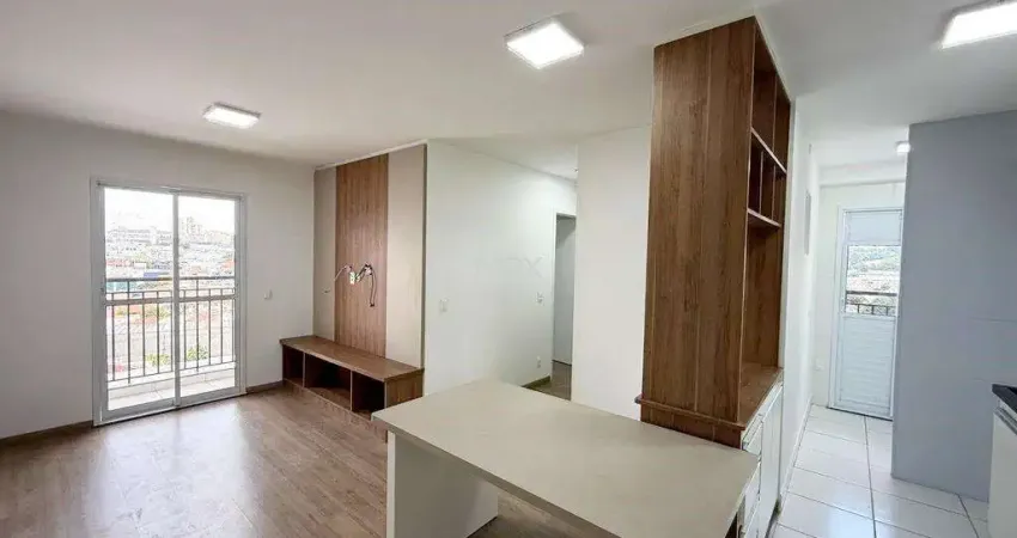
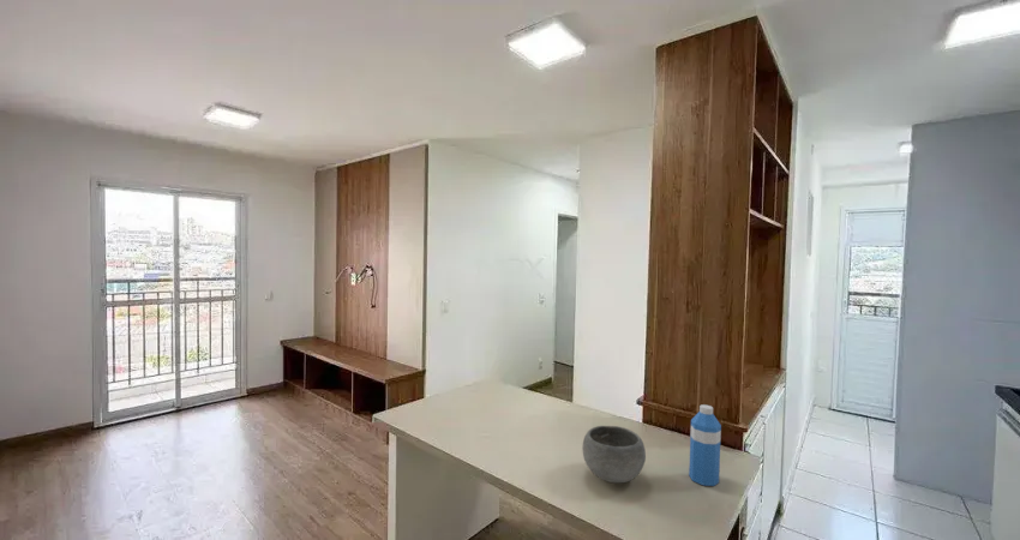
+ bowl (613, 456)
+ water bottle (704, 443)
